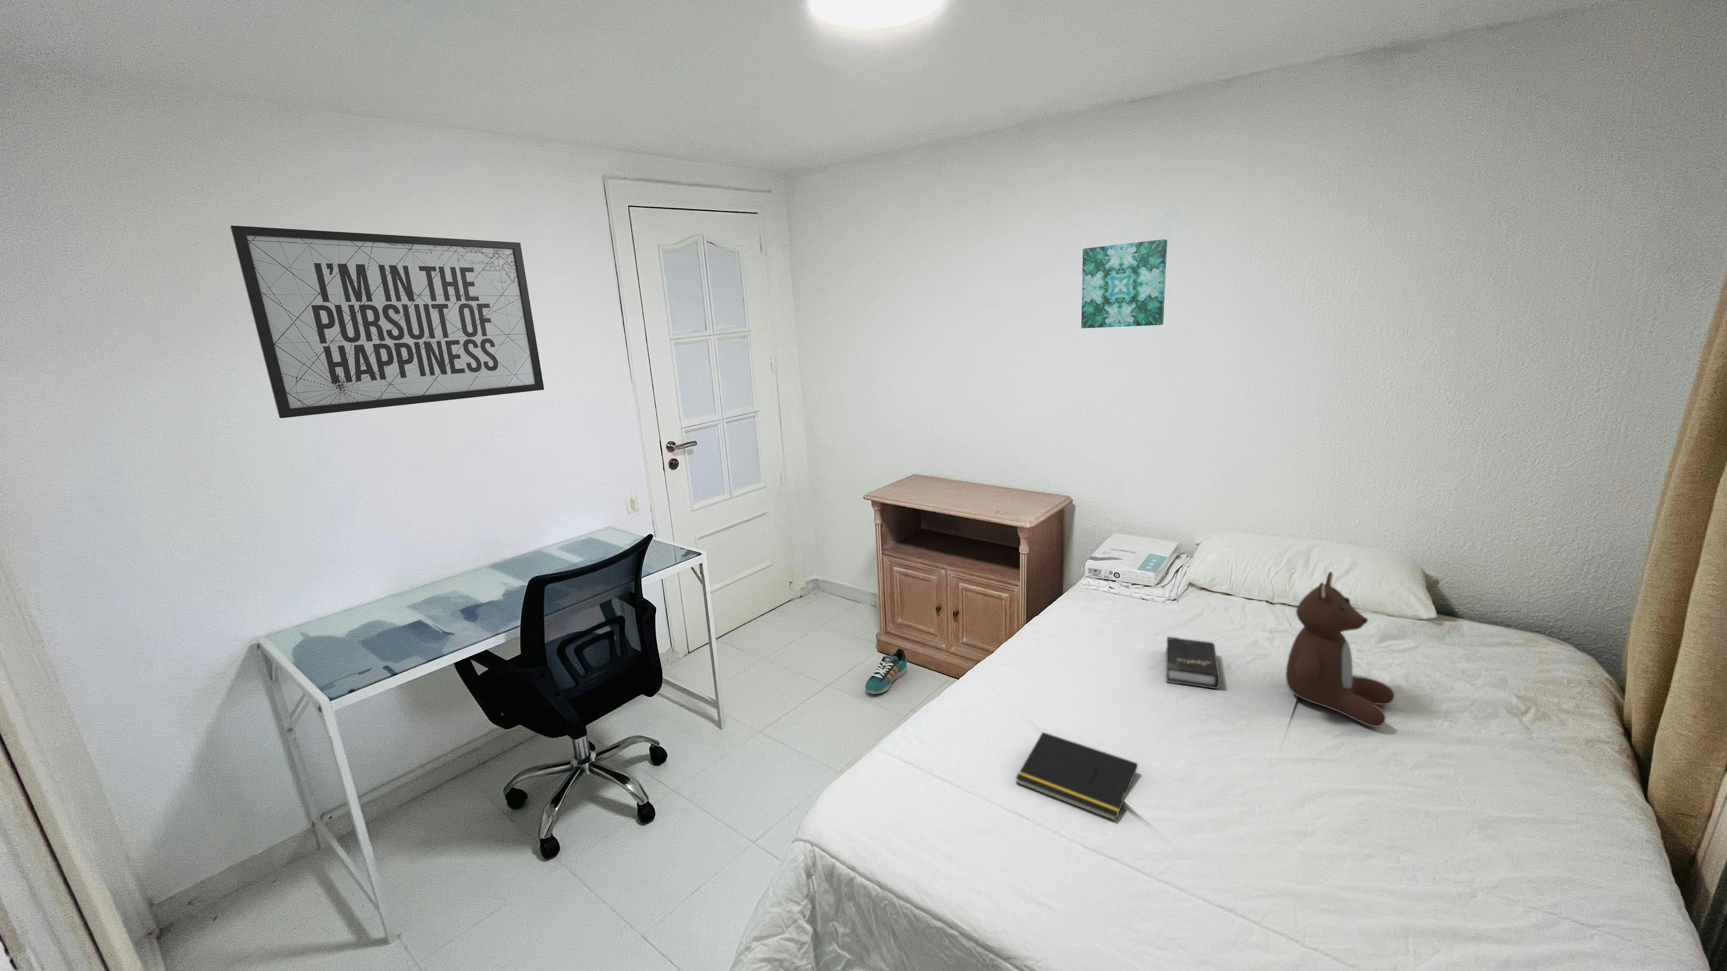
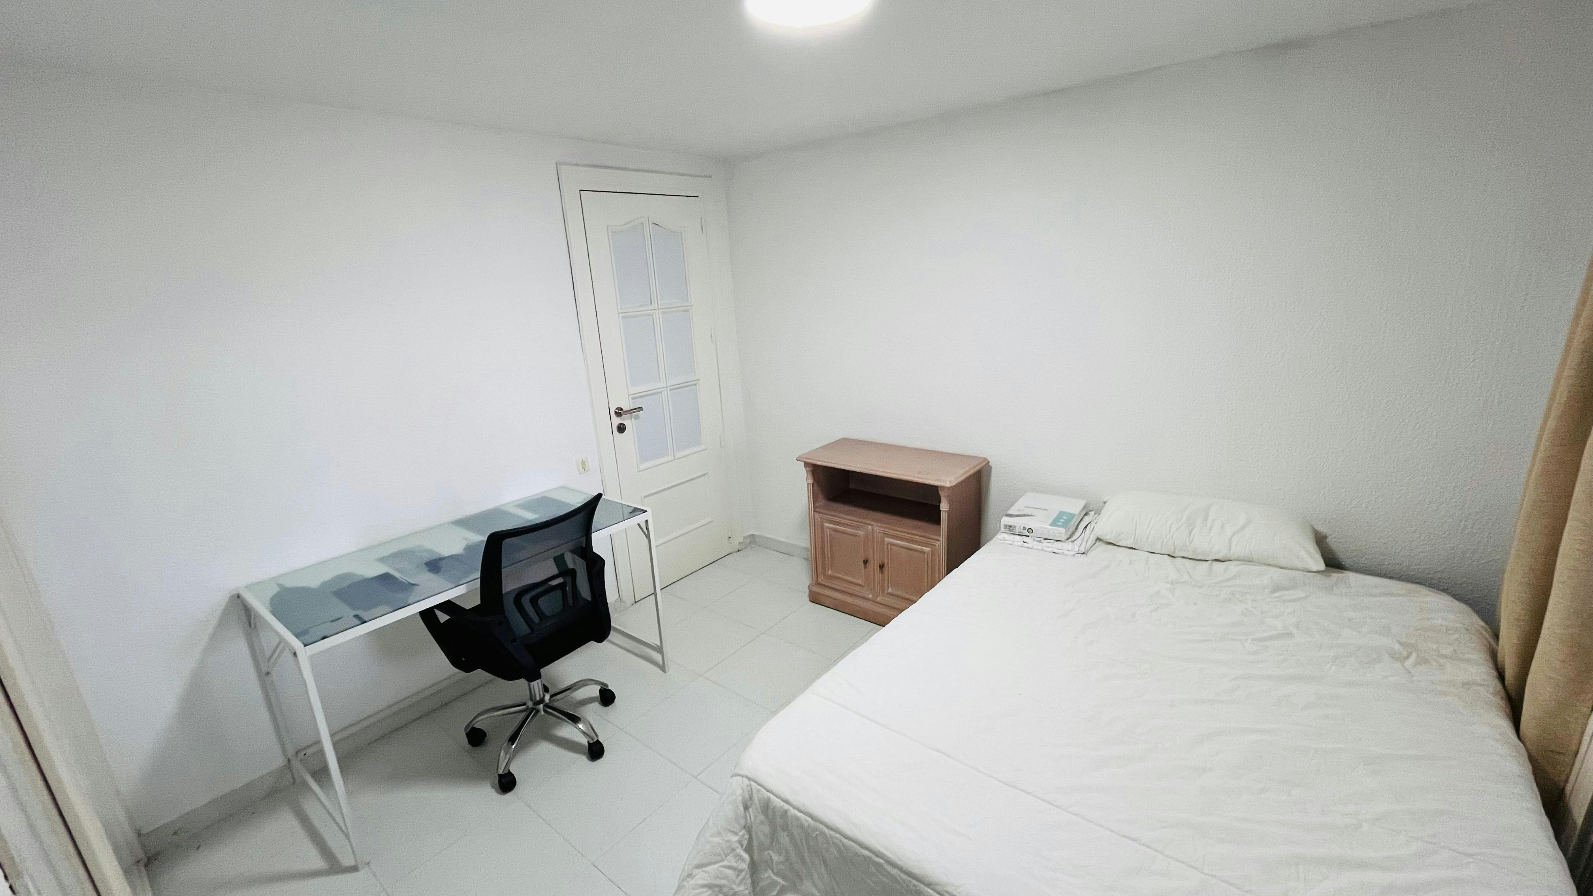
- mirror (413, 321)
- hardback book (1192, 662)
- notepad (1076, 773)
- wall art (1122, 286)
- teddy bear (1343, 644)
- sneaker (885, 670)
